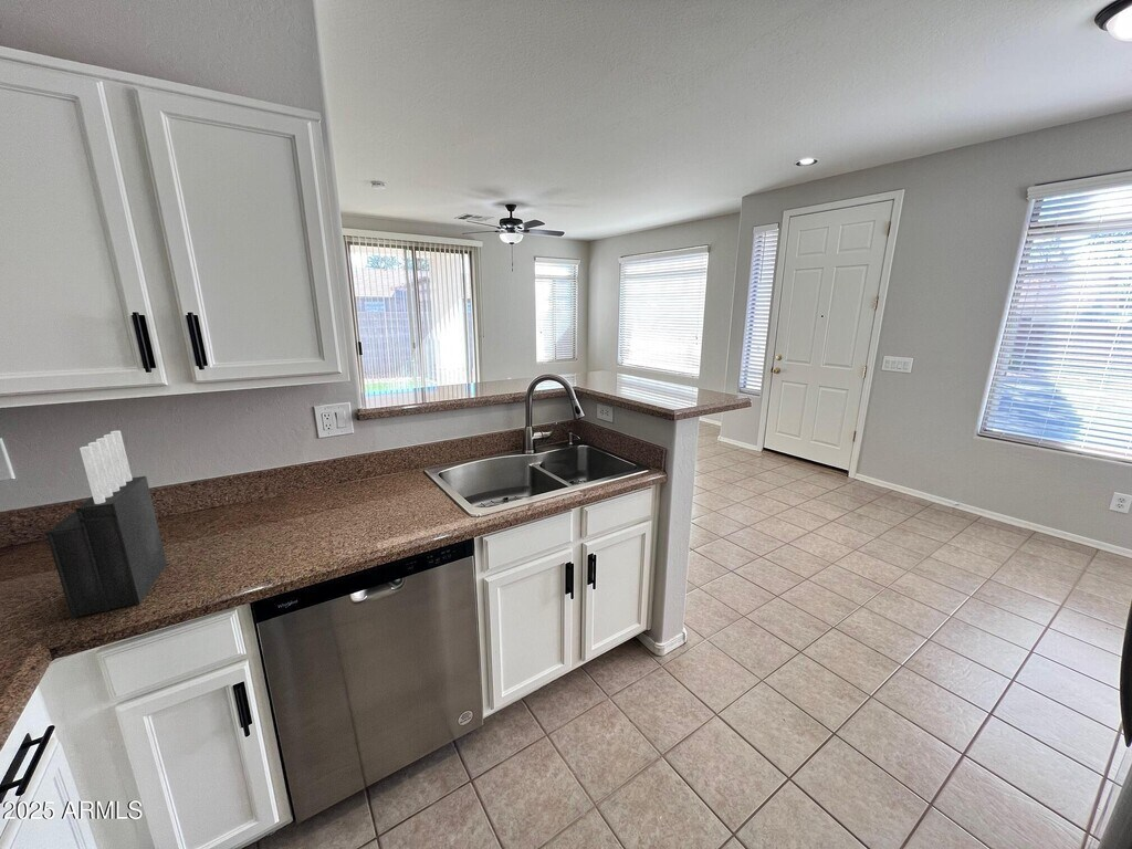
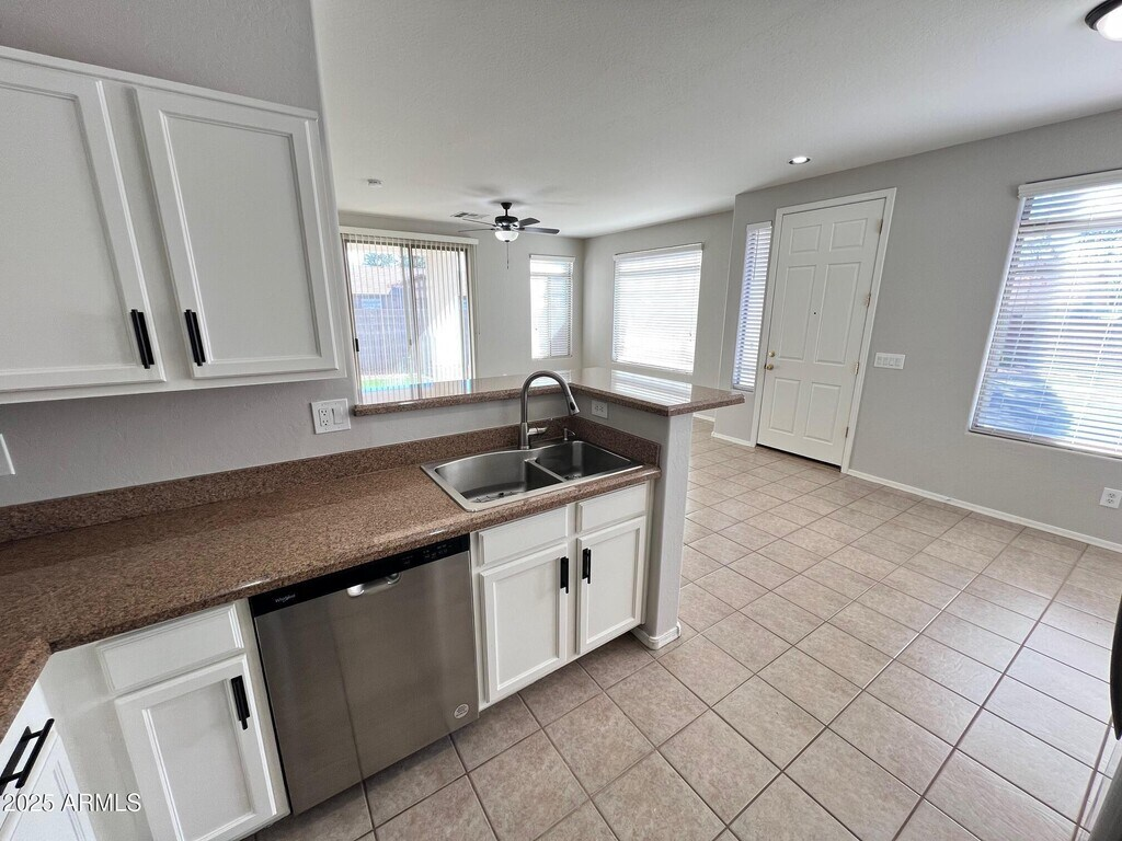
- knife block (97, 518)
